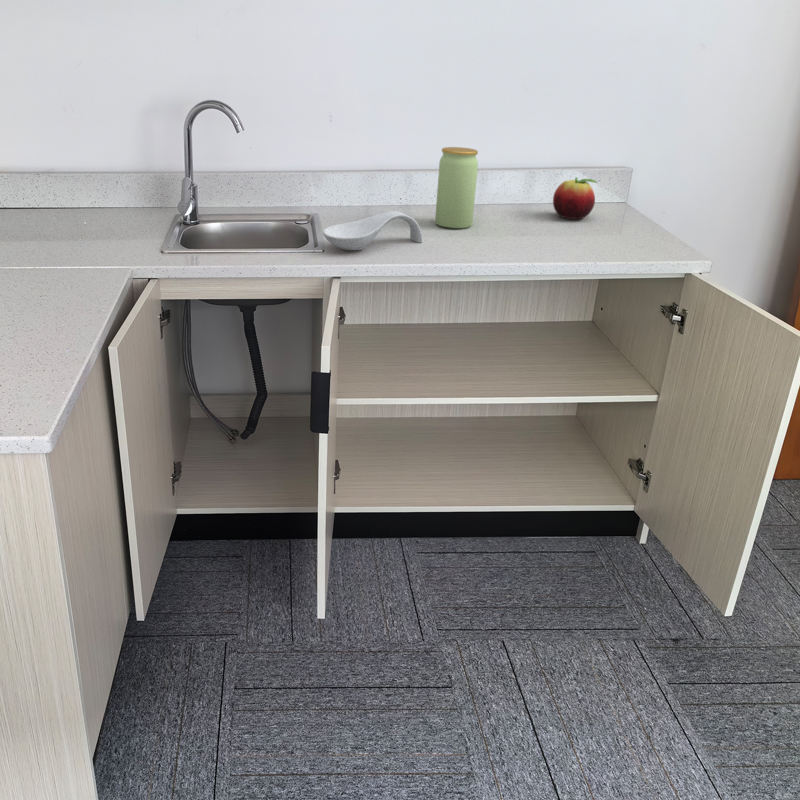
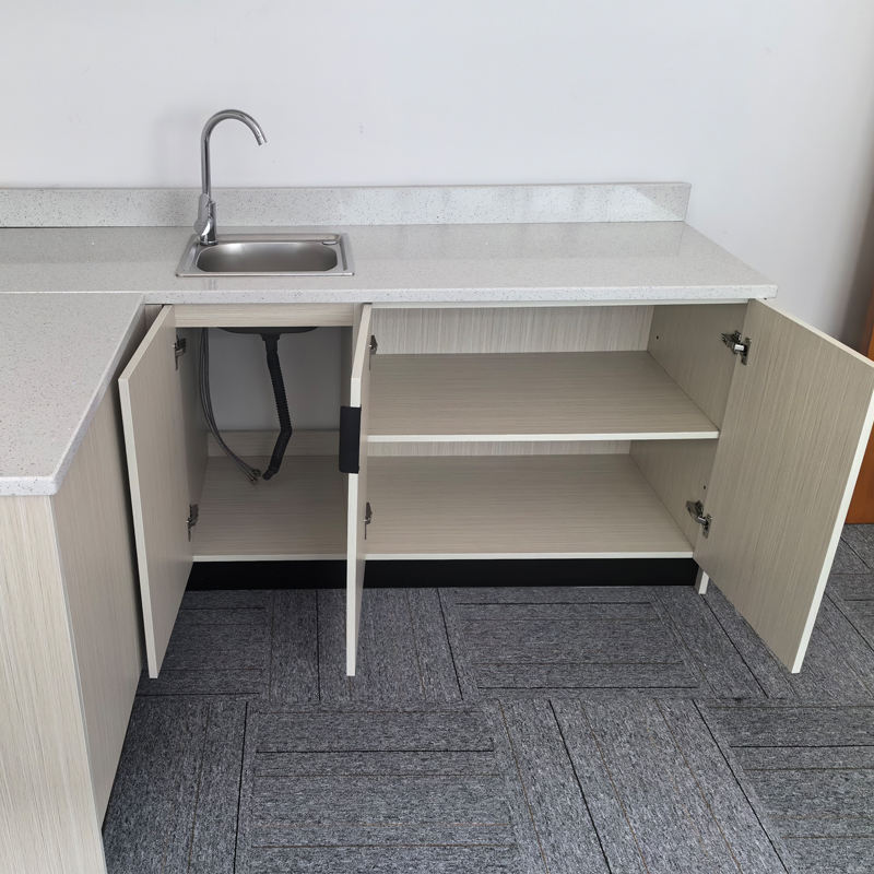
- jar (456, 187)
- fruit (574, 197)
- spoon rest (373, 229)
